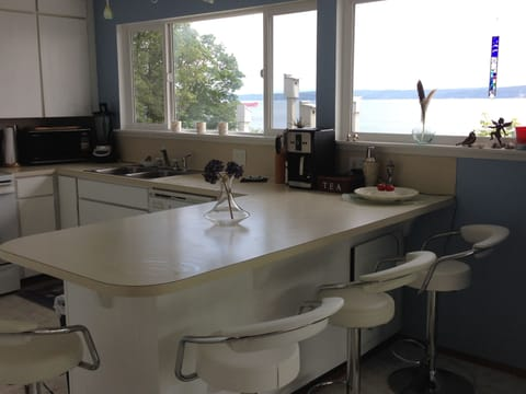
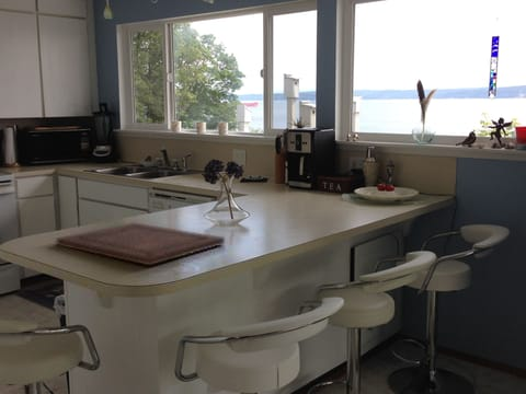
+ cutting board (140, 241)
